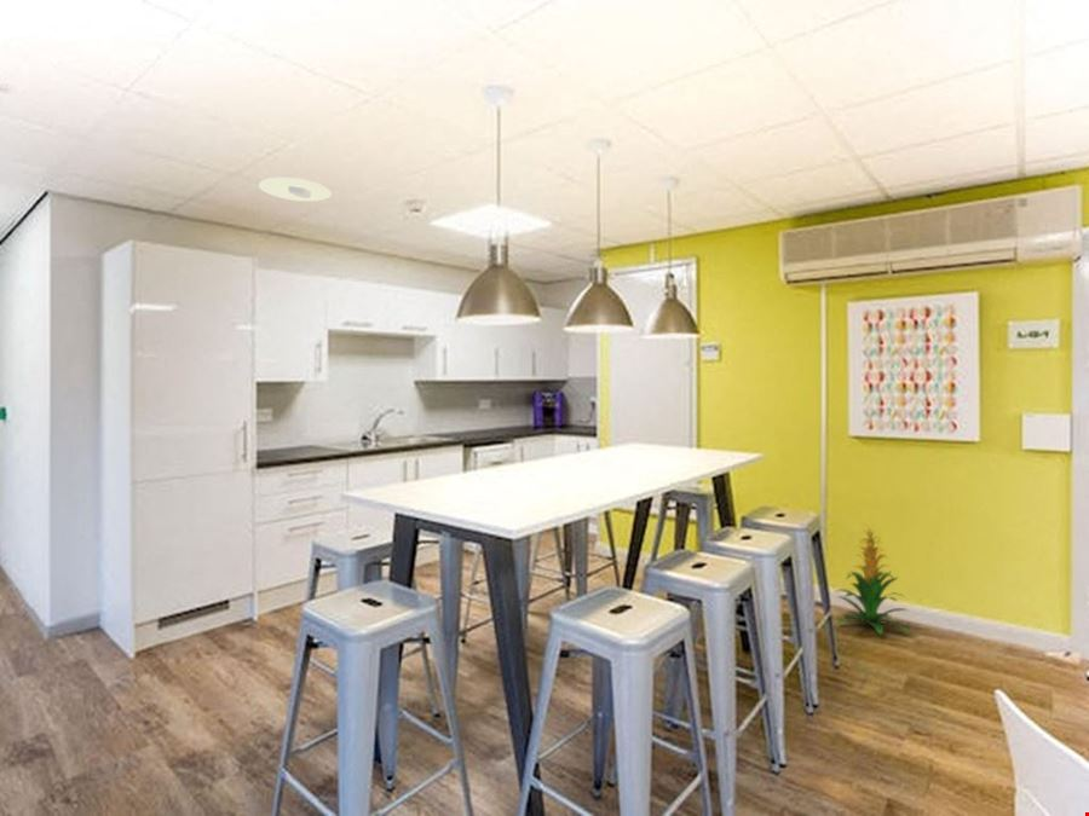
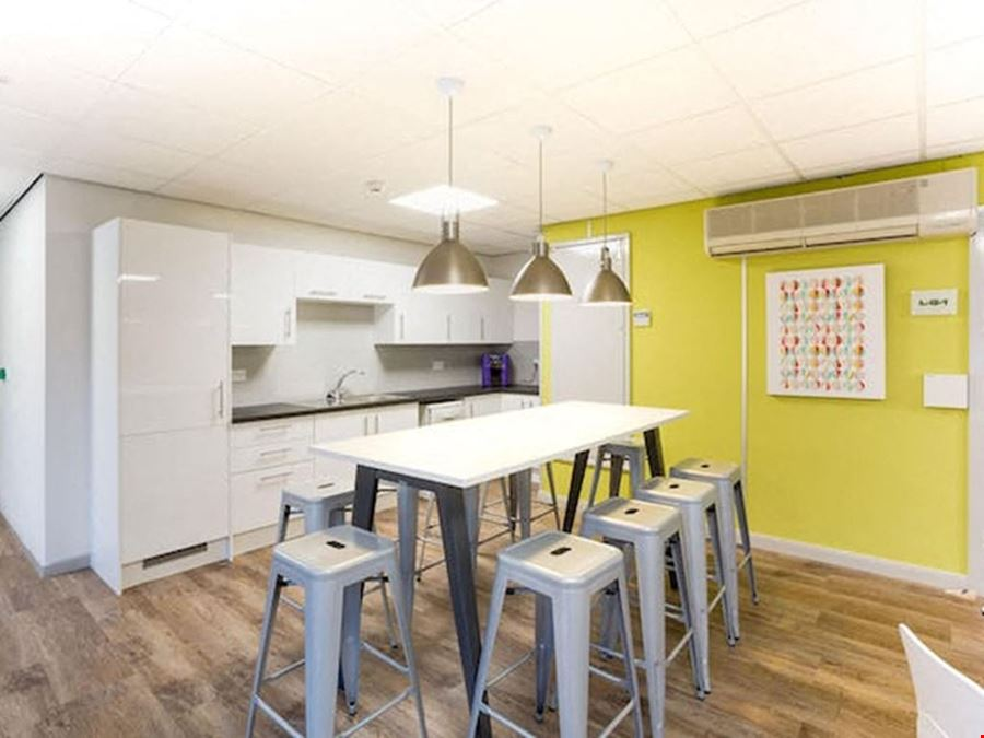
- indoor plant (871, 574)
- recessed light (295, 186)
